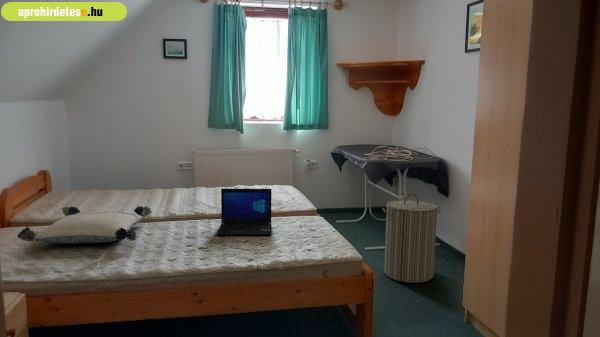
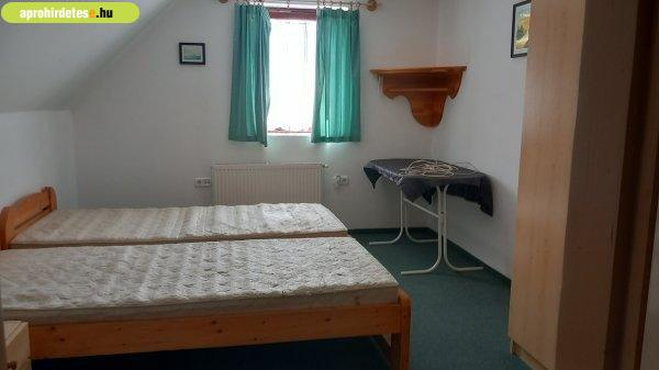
- pillow (94, 226)
- laptop (245, 211)
- laundry hamper (410, 234)
